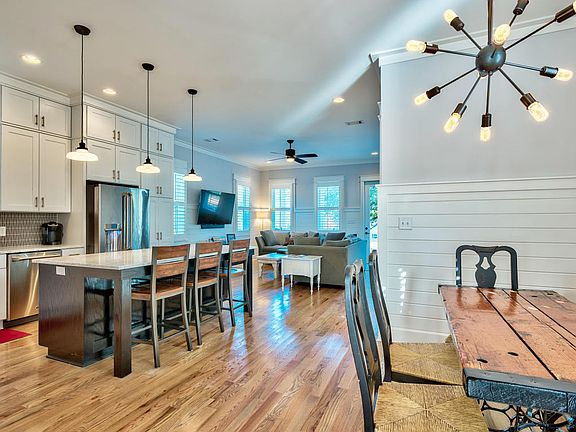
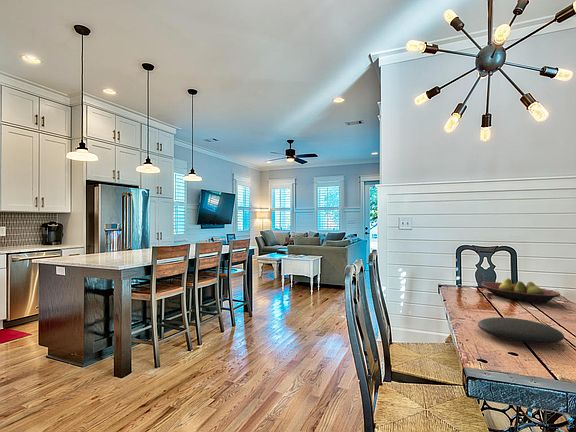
+ plate (518, 329)
+ fruit bowl (518, 289)
